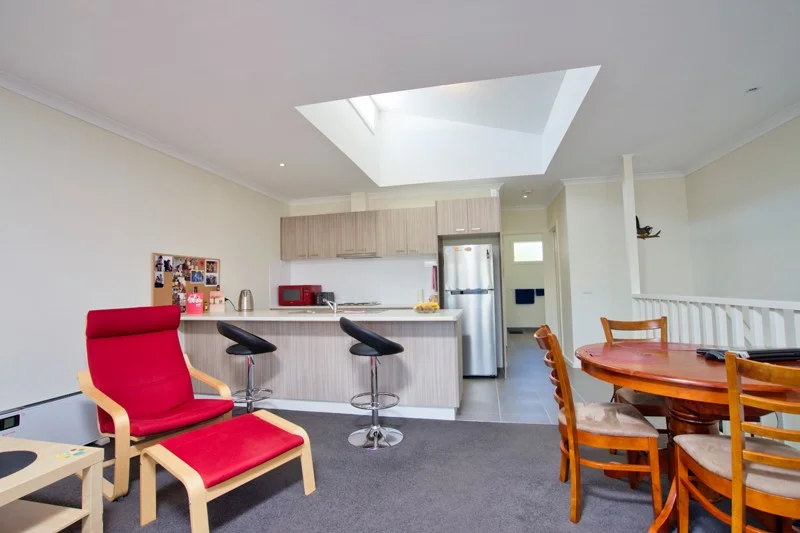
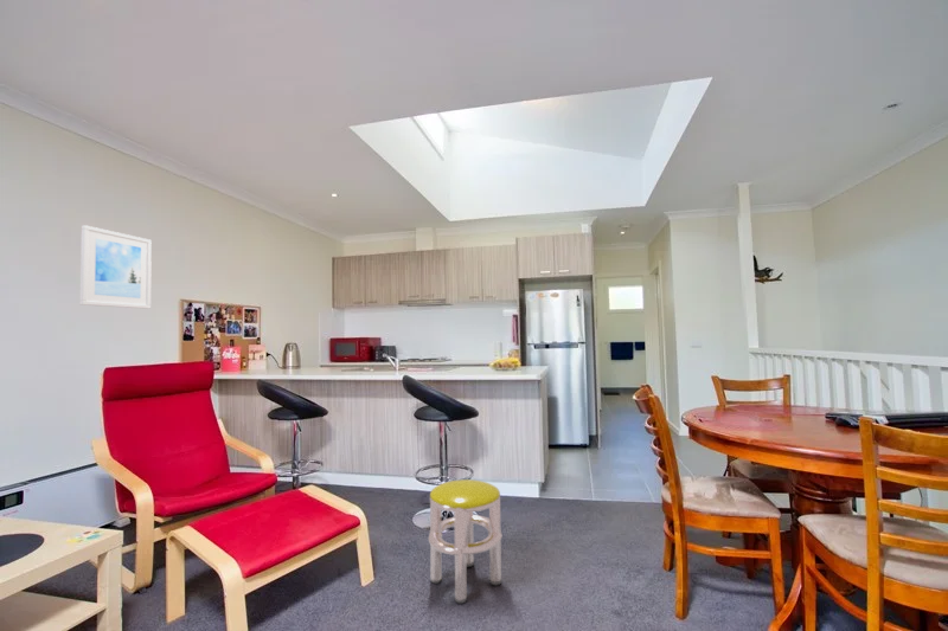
+ stool (465, 533)
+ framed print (118, 269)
